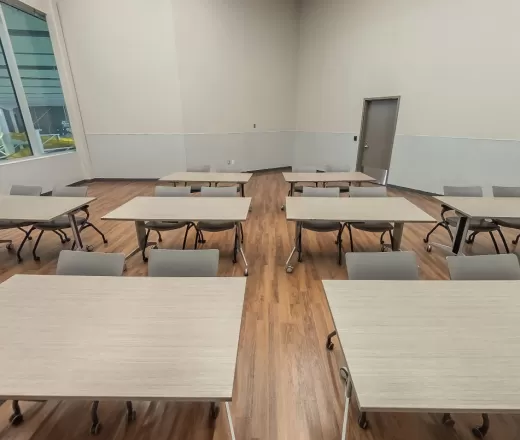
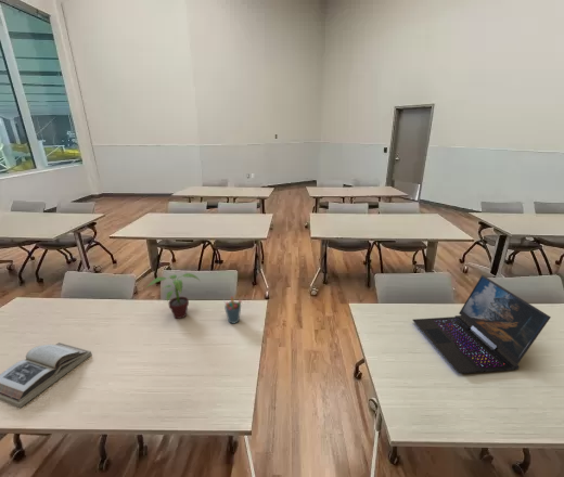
+ potted plant (176, 297)
+ laptop (471, 320)
+ pen holder (232, 309)
+ book (40, 365)
